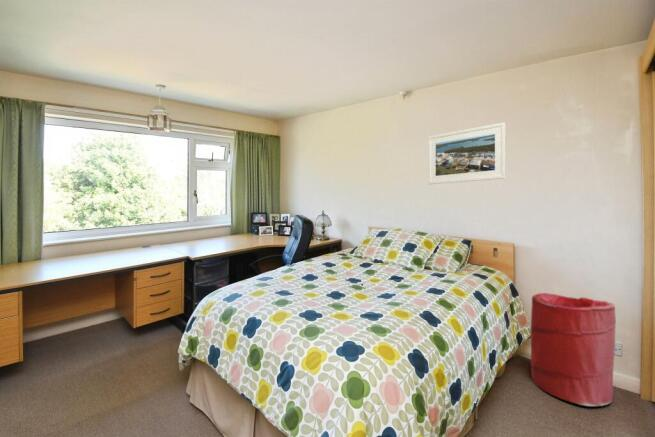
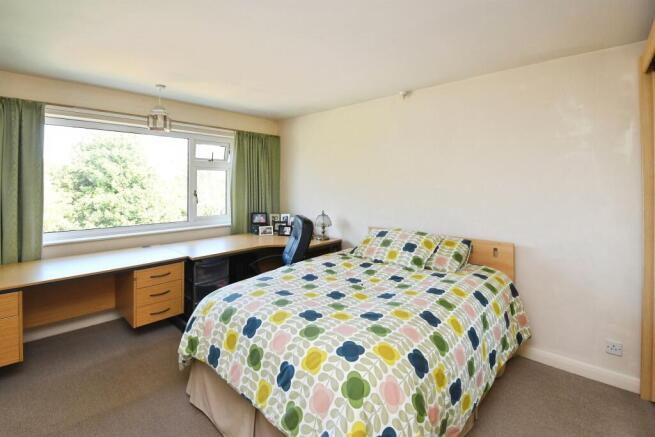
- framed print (463, 155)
- laundry hamper (570, 341)
